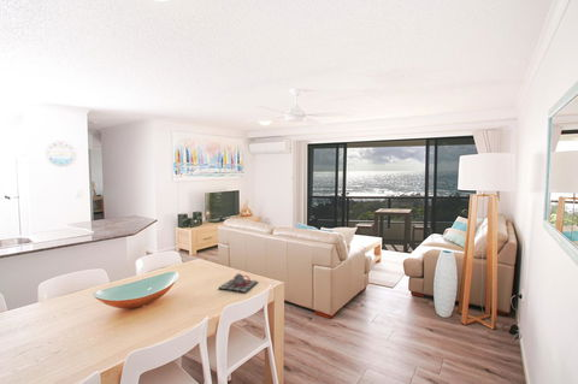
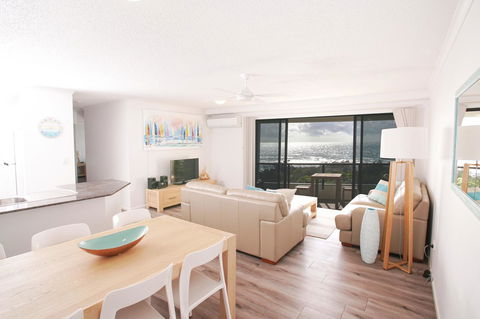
- teapot (238, 279)
